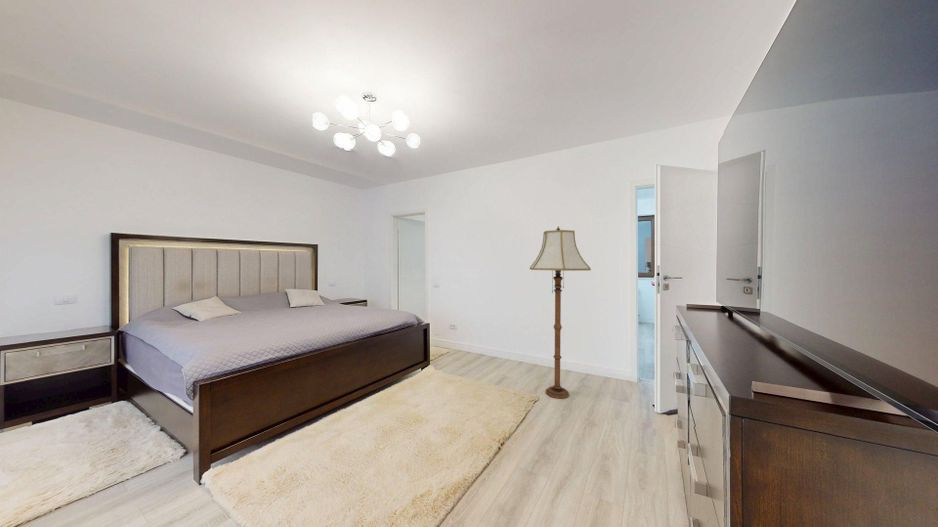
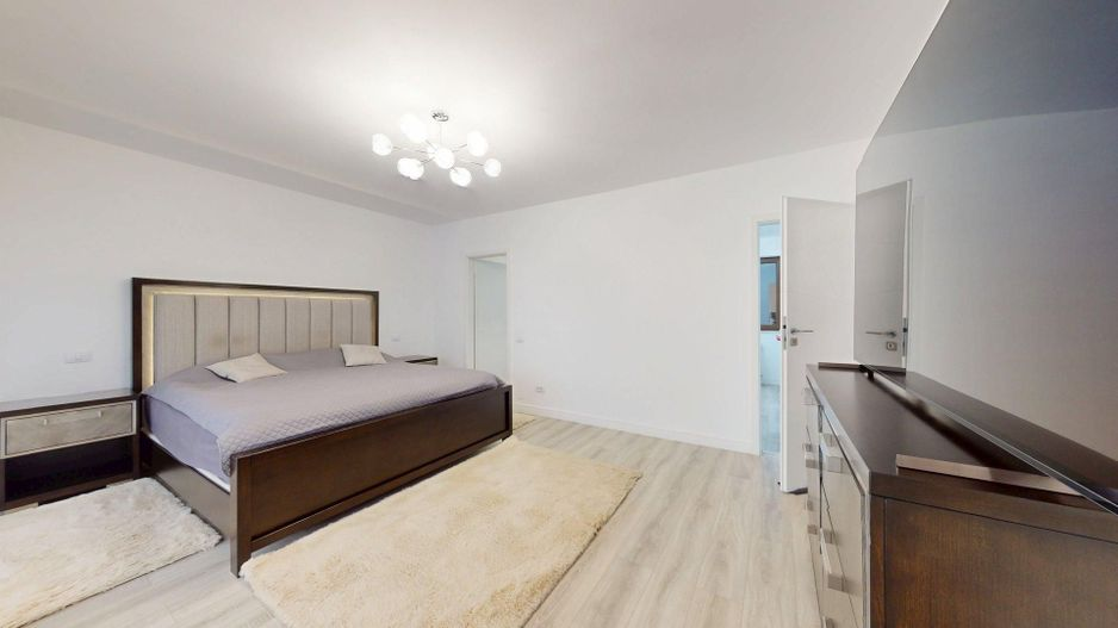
- floor lamp (558, 309)
